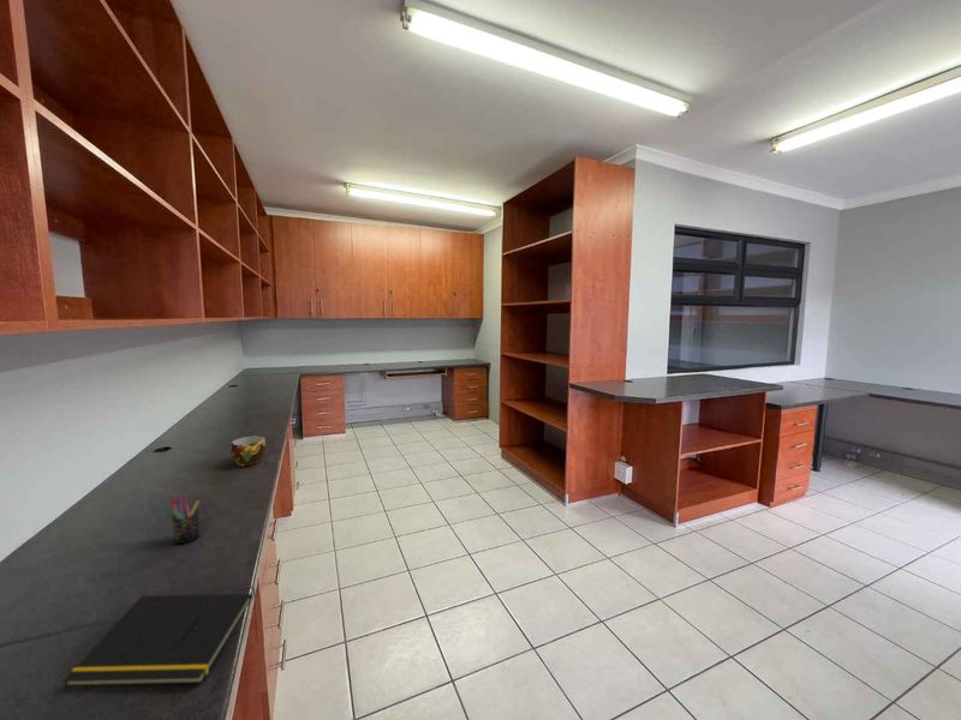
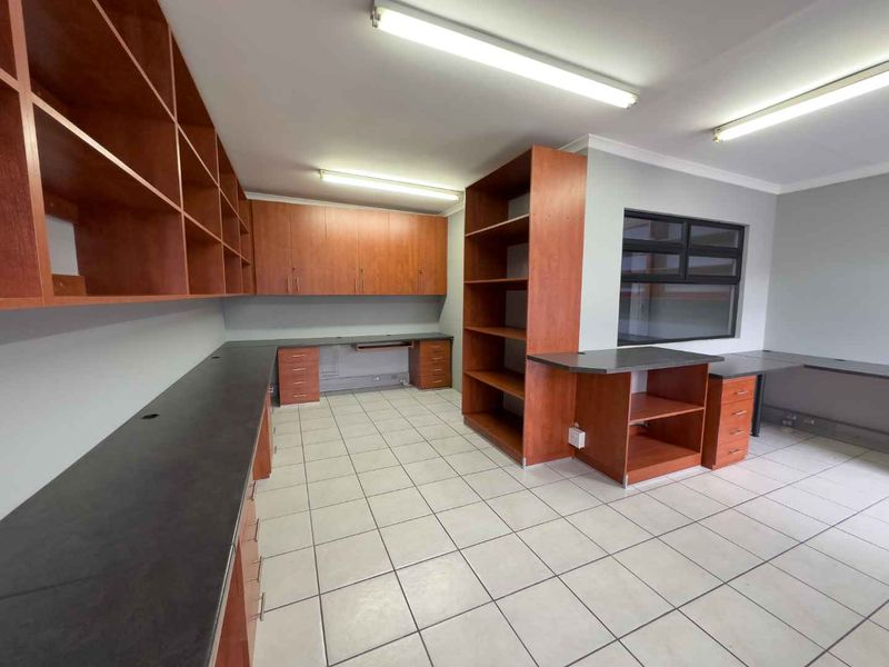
- cup (246, 450)
- pen holder (183, 518)
- notepad (168, 635)
